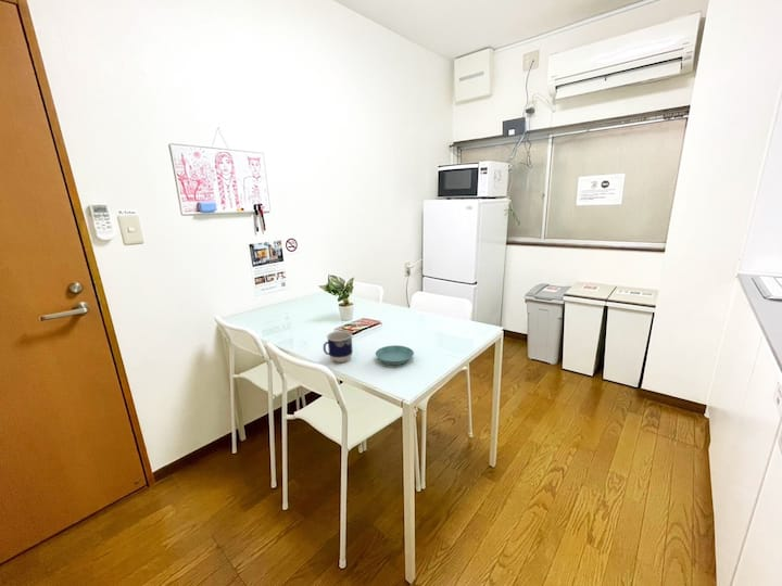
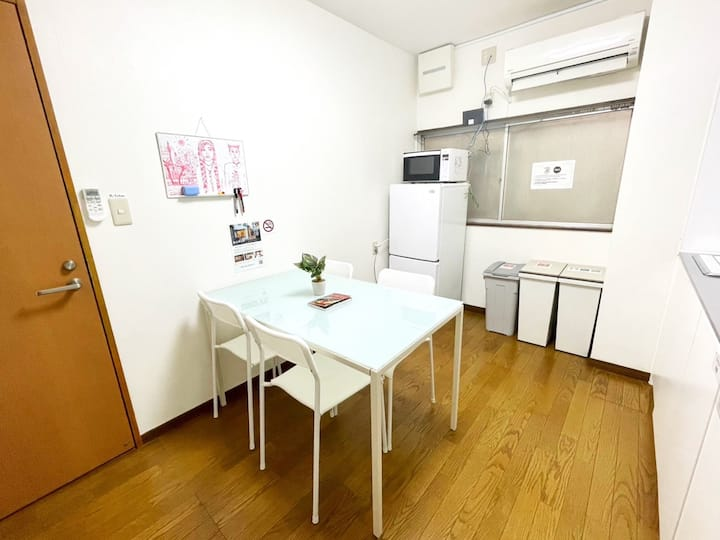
- cup (337, 348)
- saucer (394, 356)
